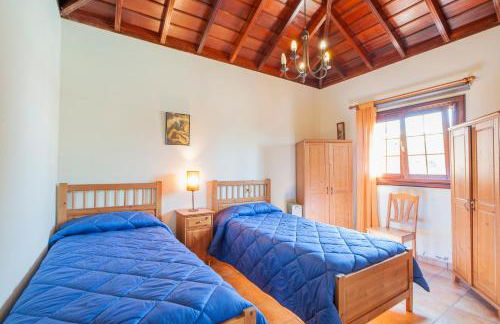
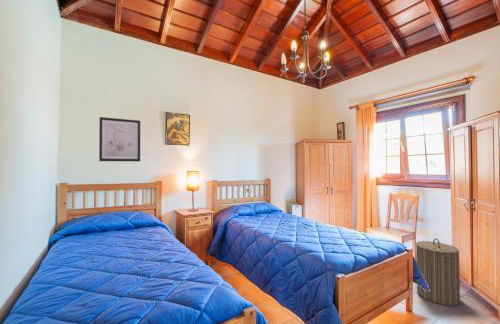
+ laundry hamper (436, 267)
+ wall art (120, 140)
